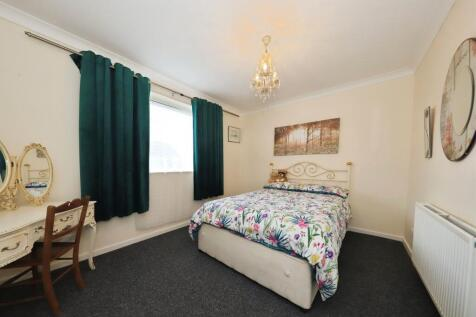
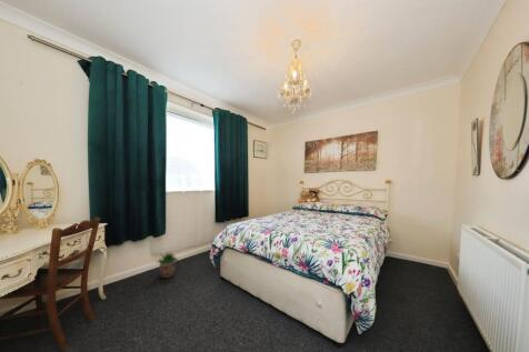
+ potted plant (167, 263)
